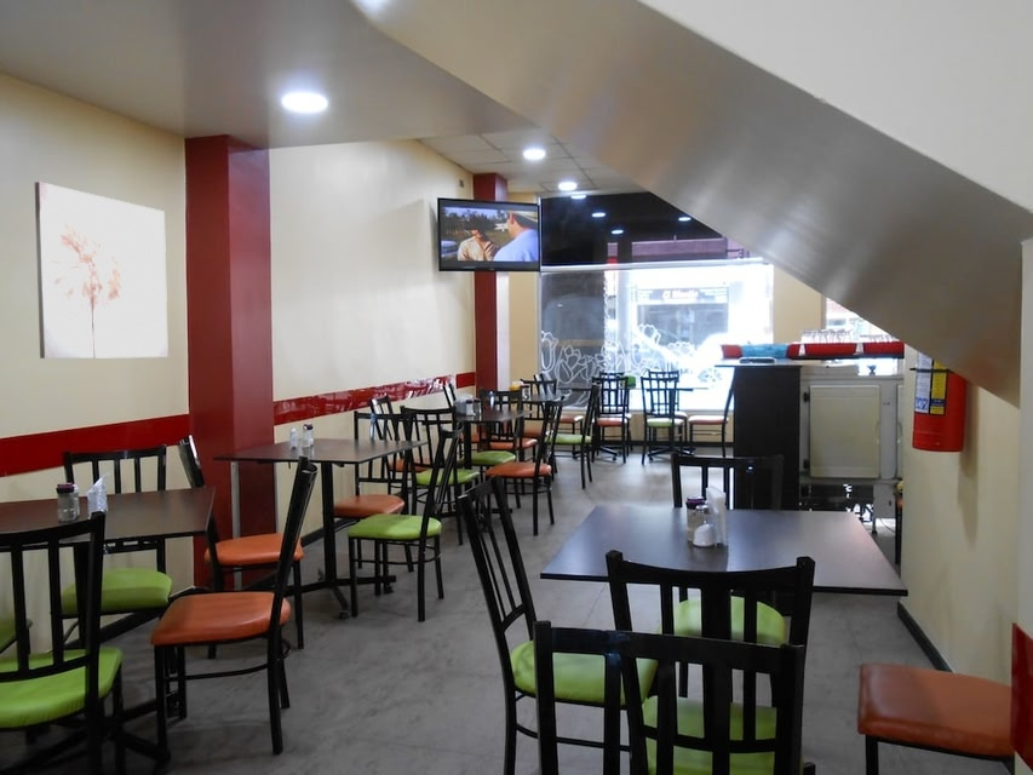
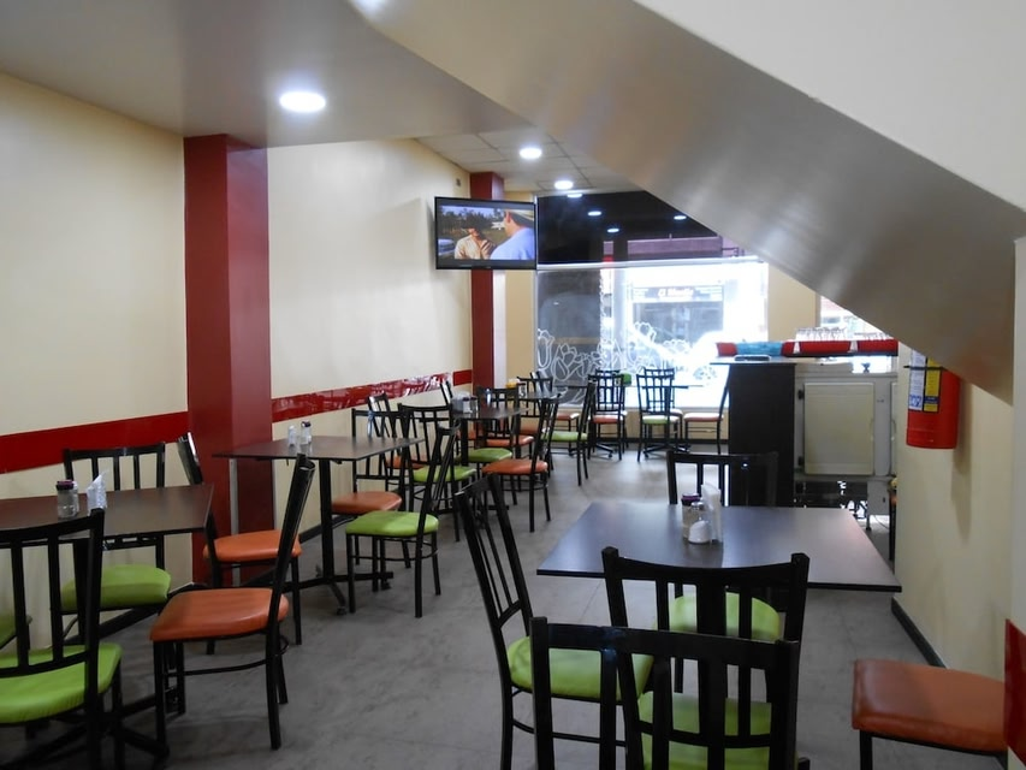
- wall art (108, 277)
